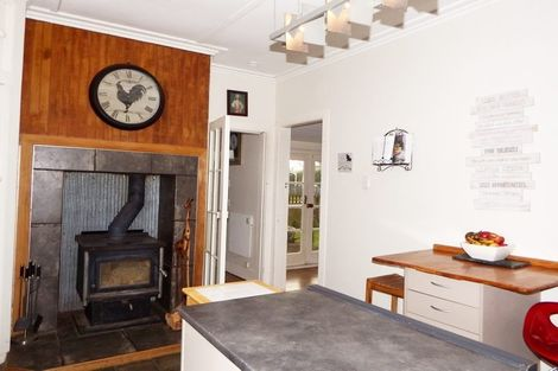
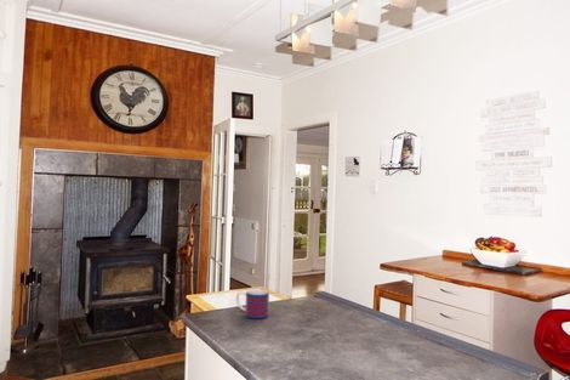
+ mug (251, 302)
